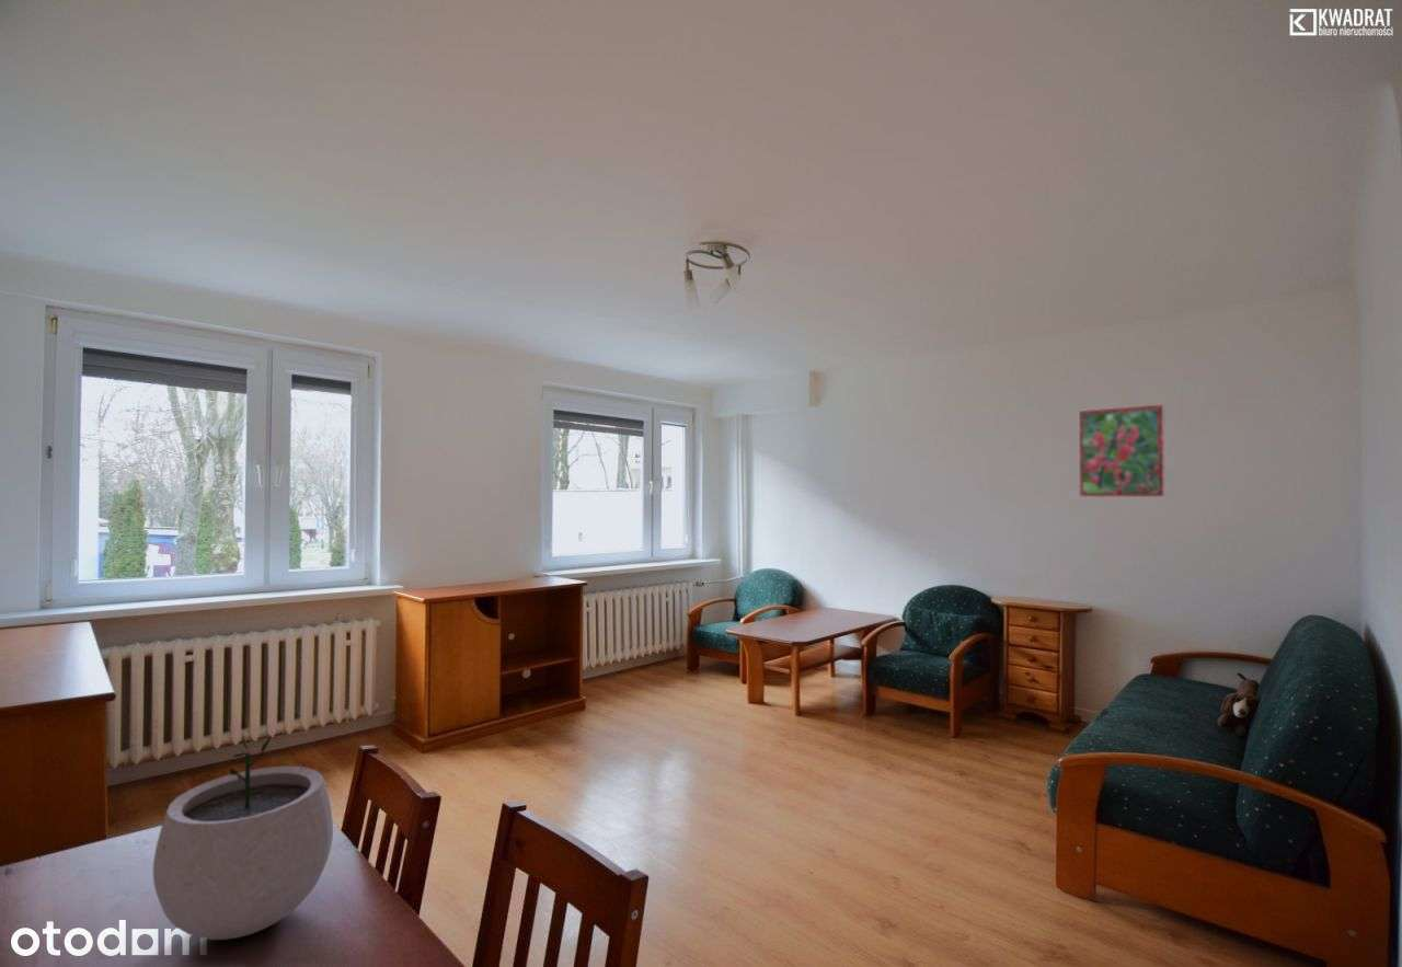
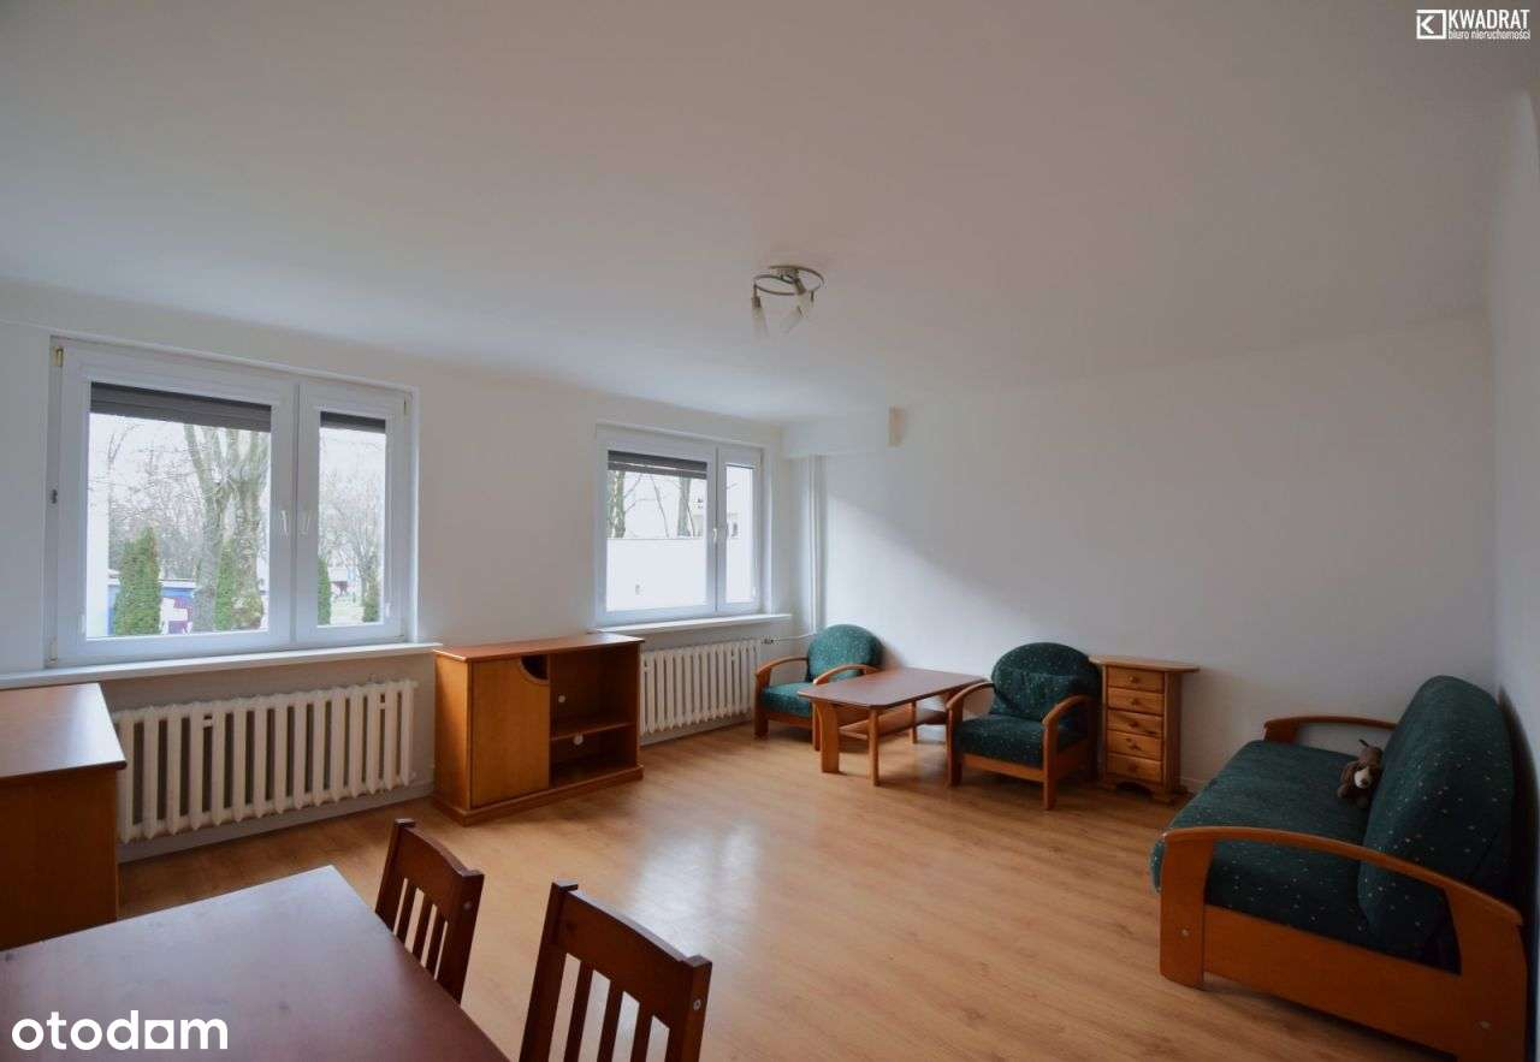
- plant pot (249, 828)
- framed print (1119, 452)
